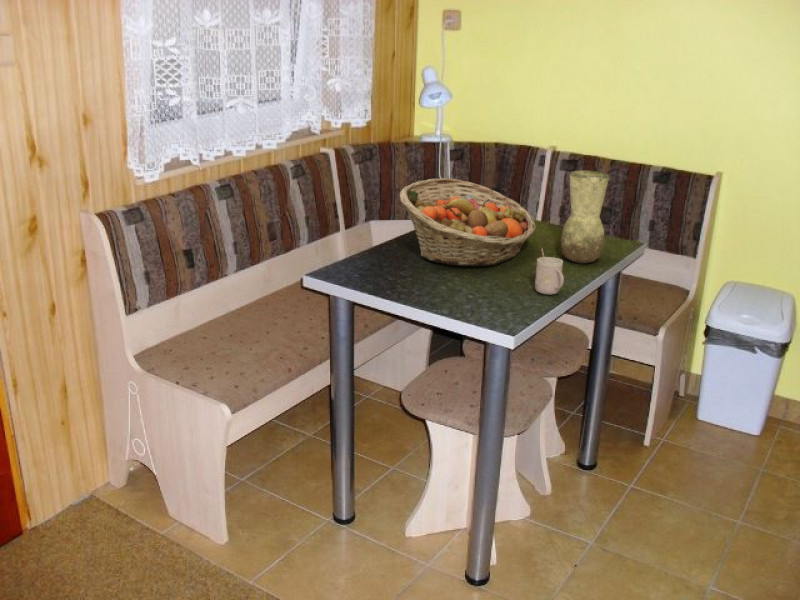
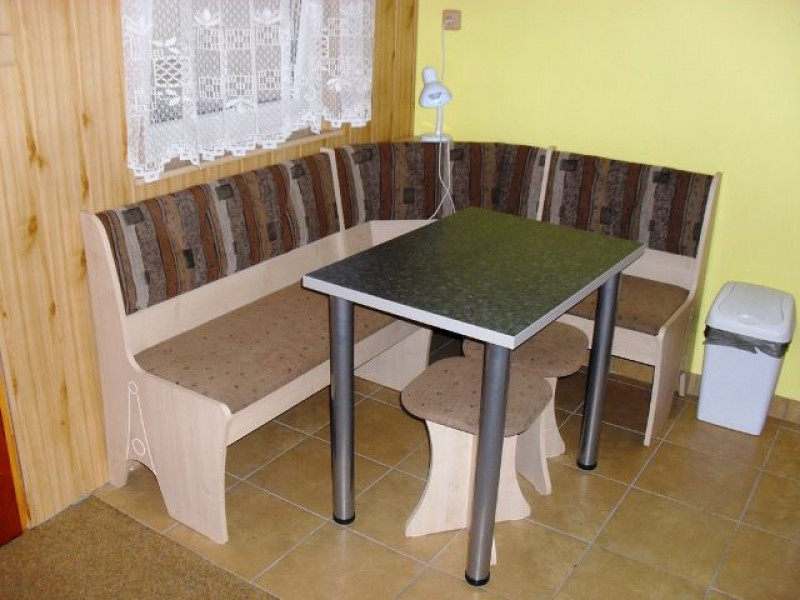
- mug (551, 273)
- fruit basket (467, 220)
- vase (584, 217)
